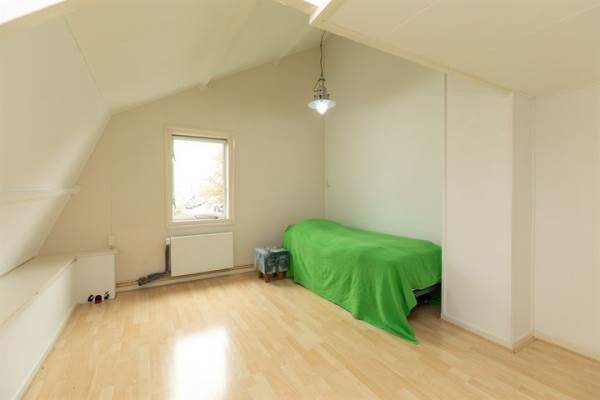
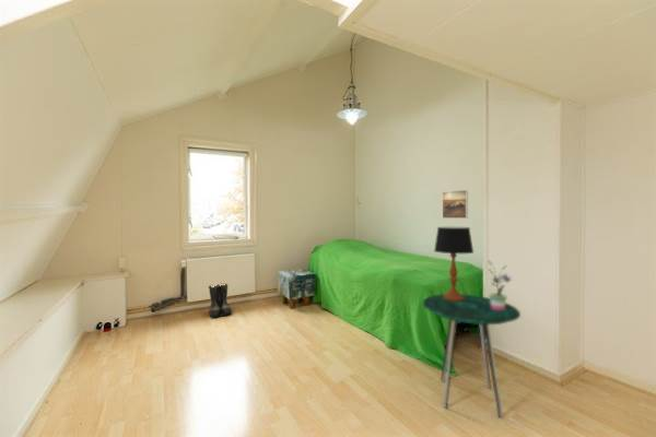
+ table lamp (453, 262)
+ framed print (454, 204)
+ side table (482, 350)
+ potted plant (500, 283)
+ boots (219, 298)
